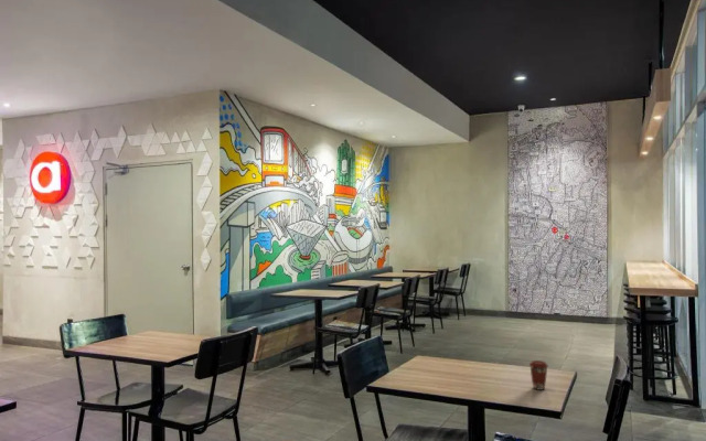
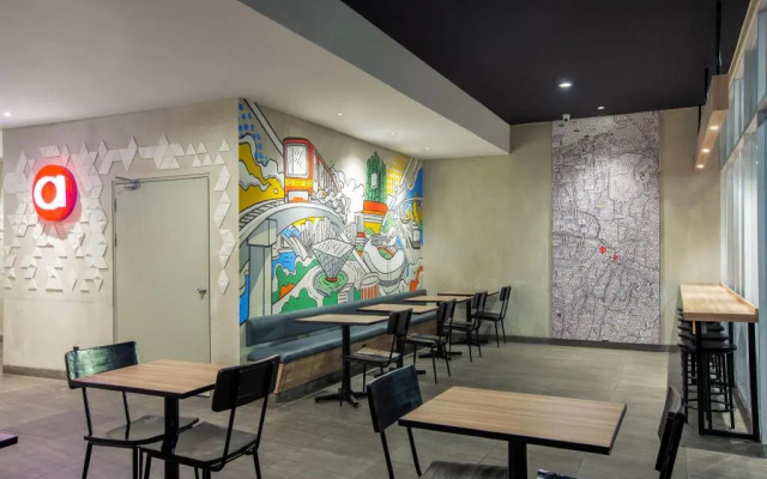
- coffee cup (538, 375)
